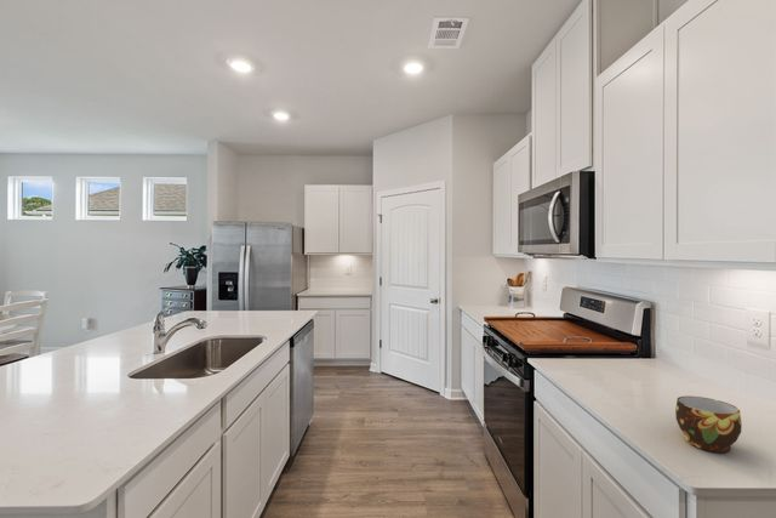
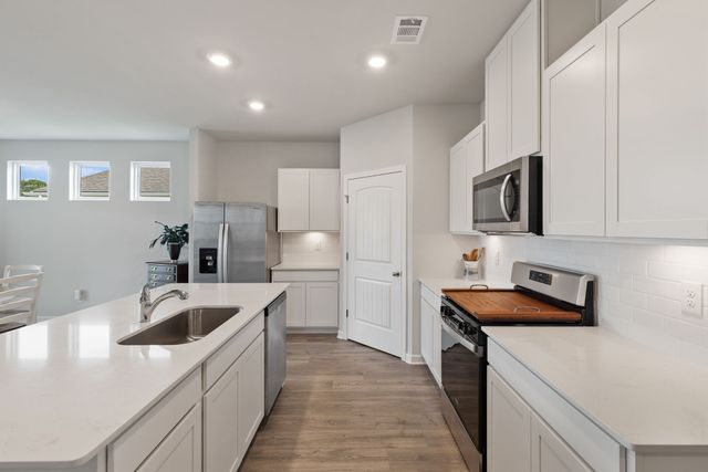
- cup (703, 422)
